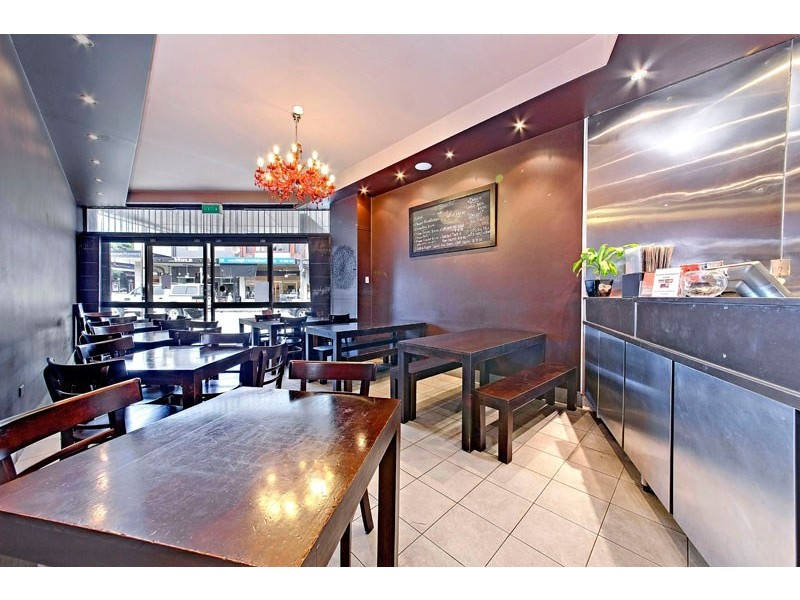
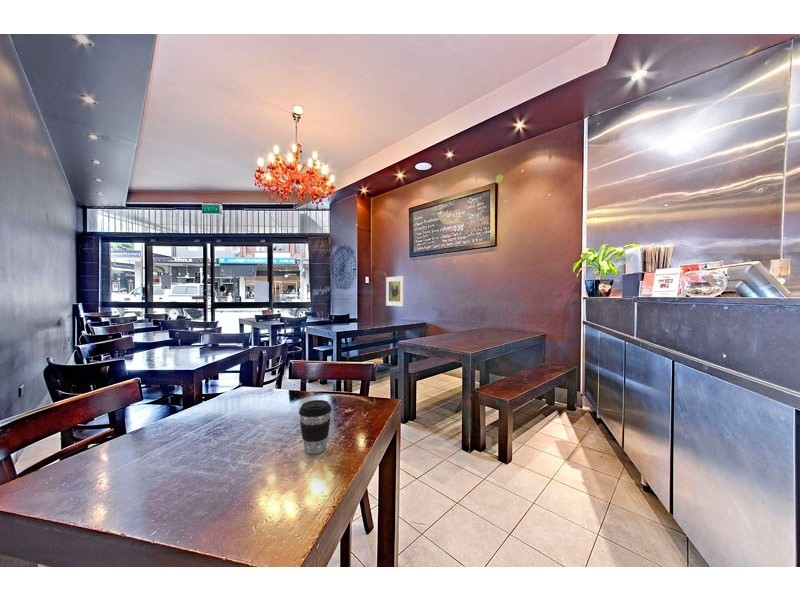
+ coffee cup (315, 426)
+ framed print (394, 291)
